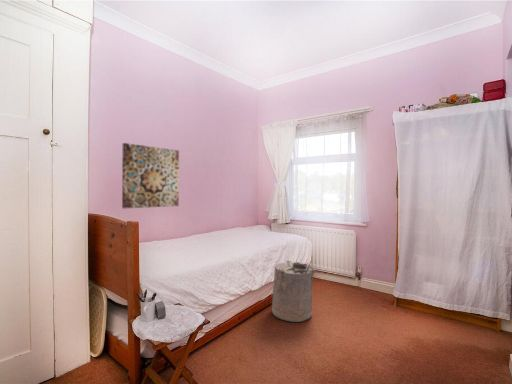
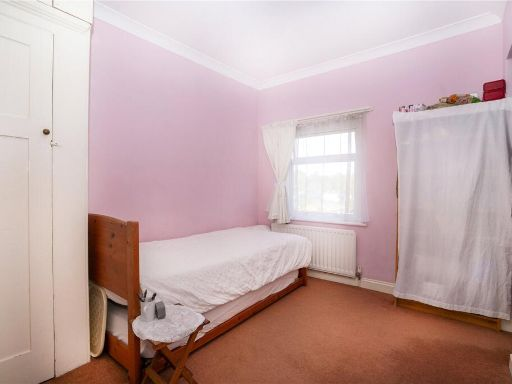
- laundry hamper (290, 288)
- wall art (152, 177)
